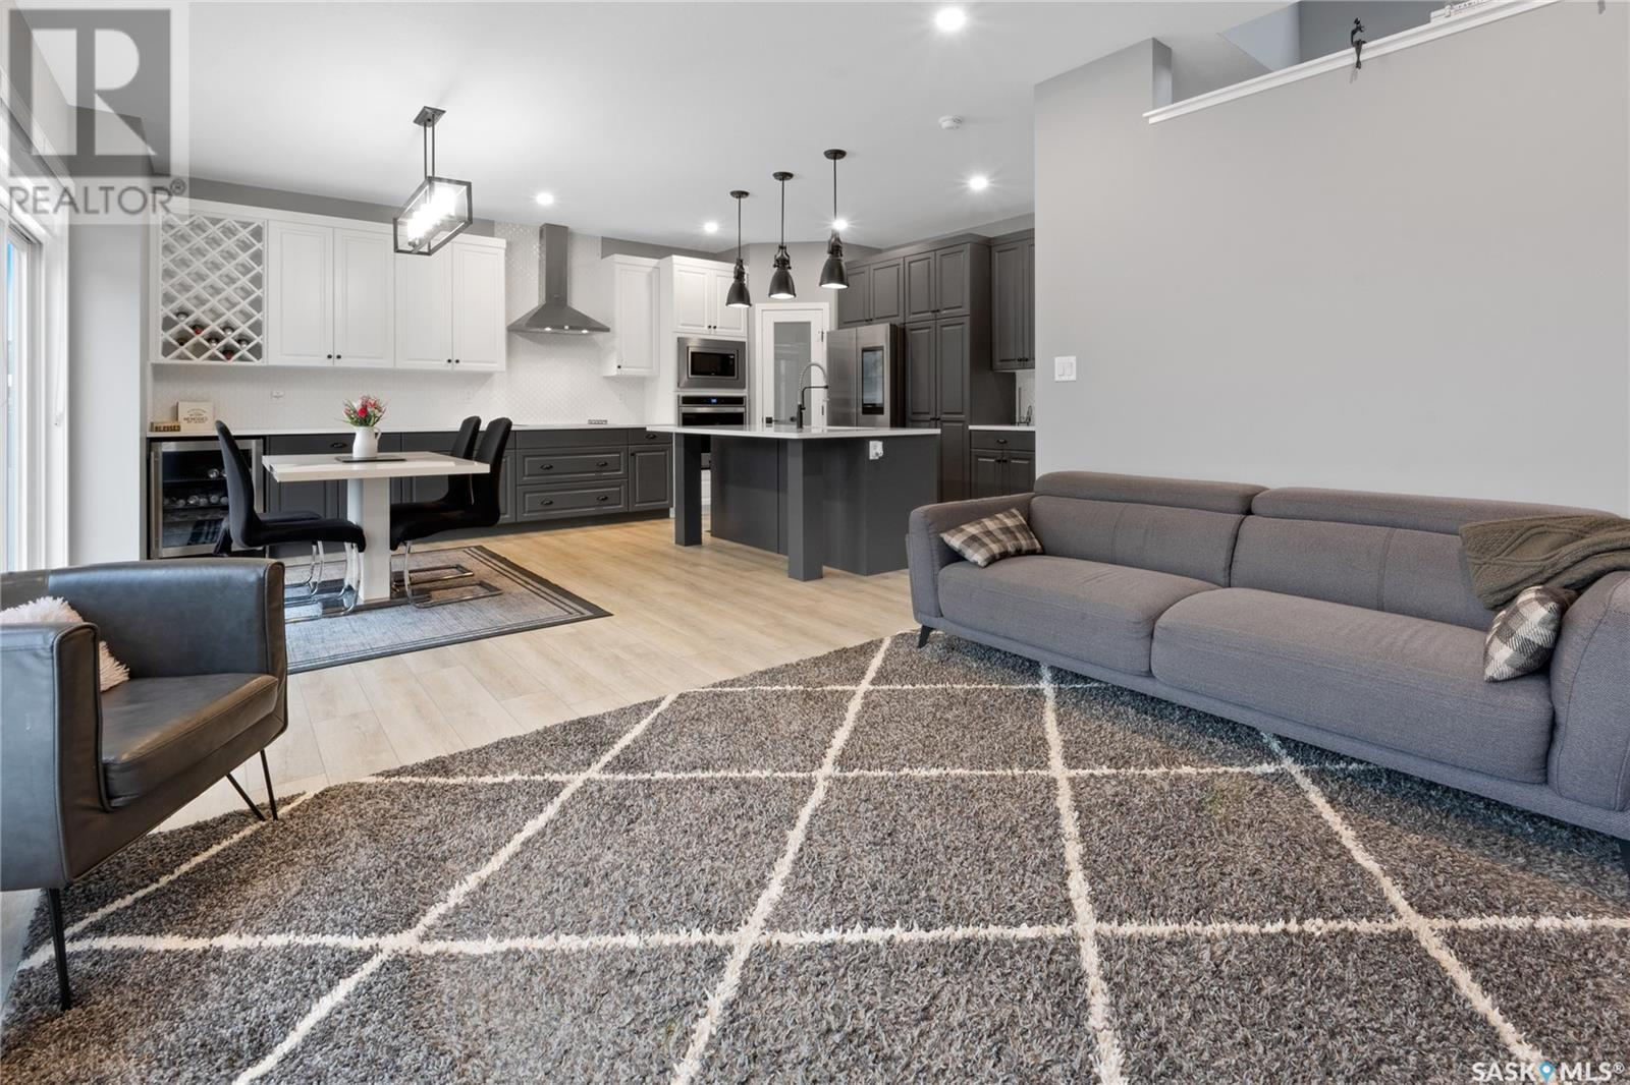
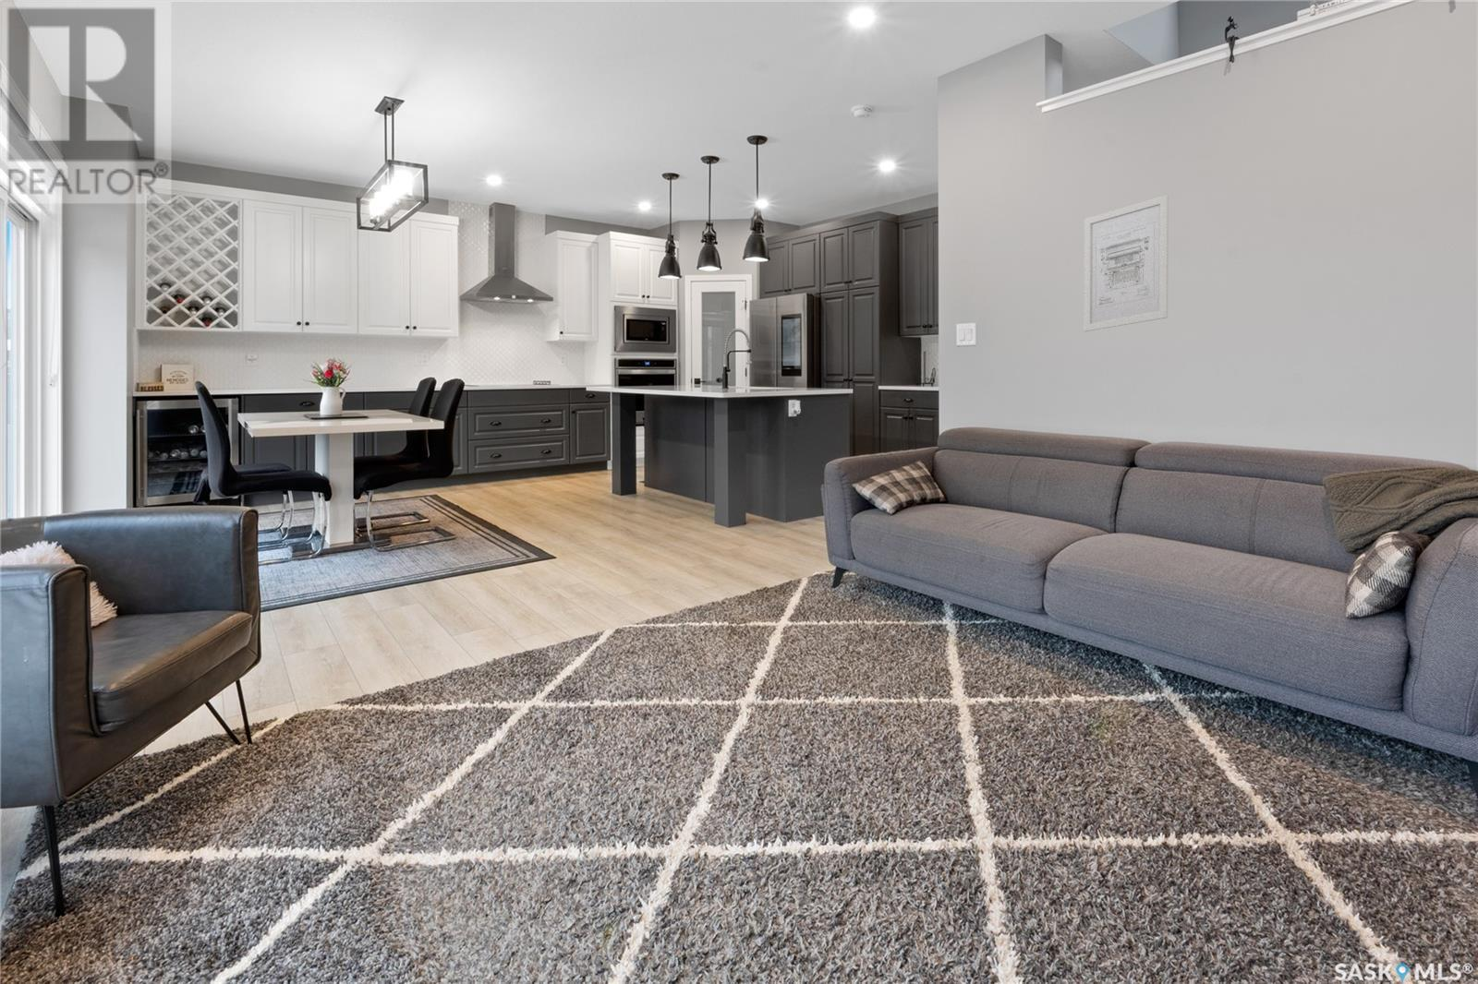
+ wall art (1124, 266)
